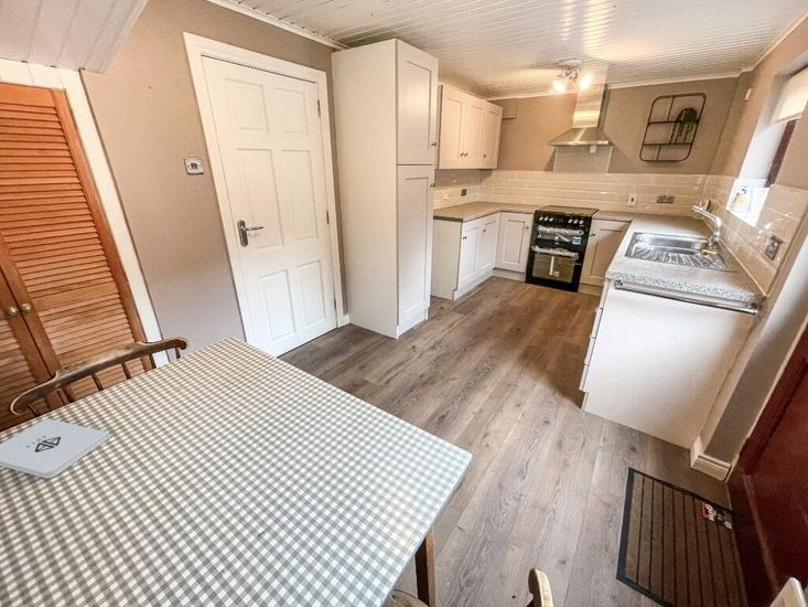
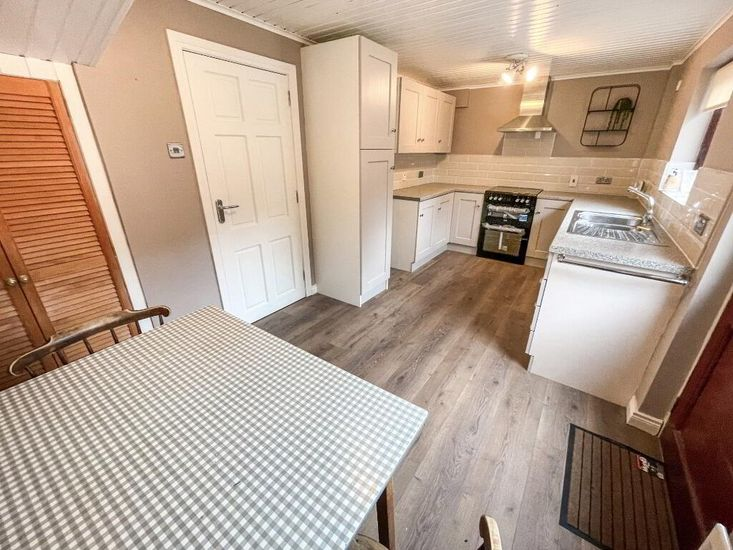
- notepad (47, 446)
